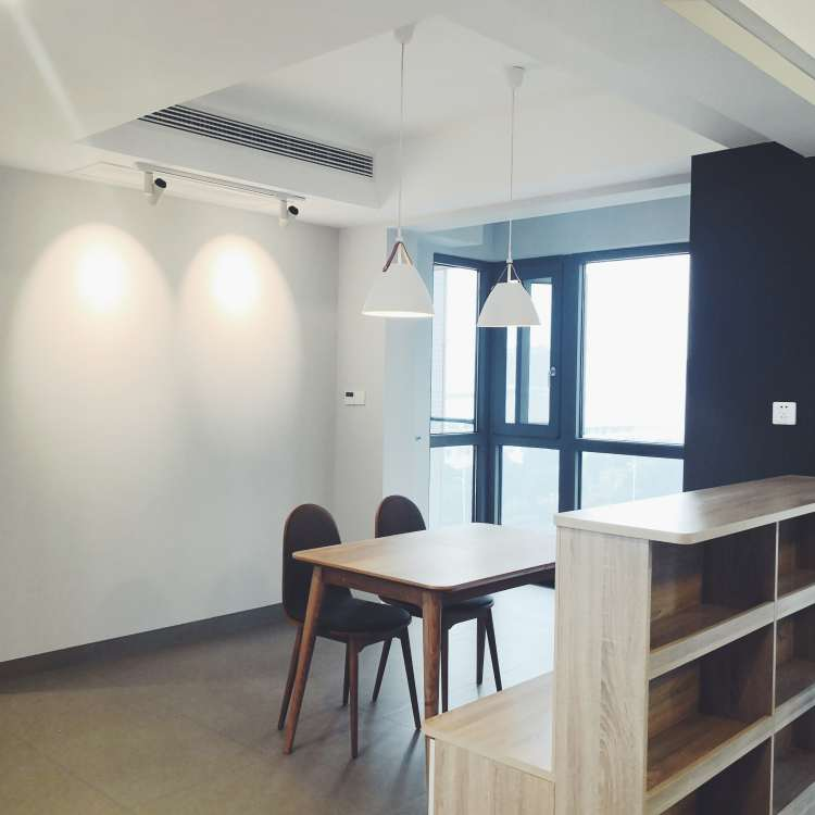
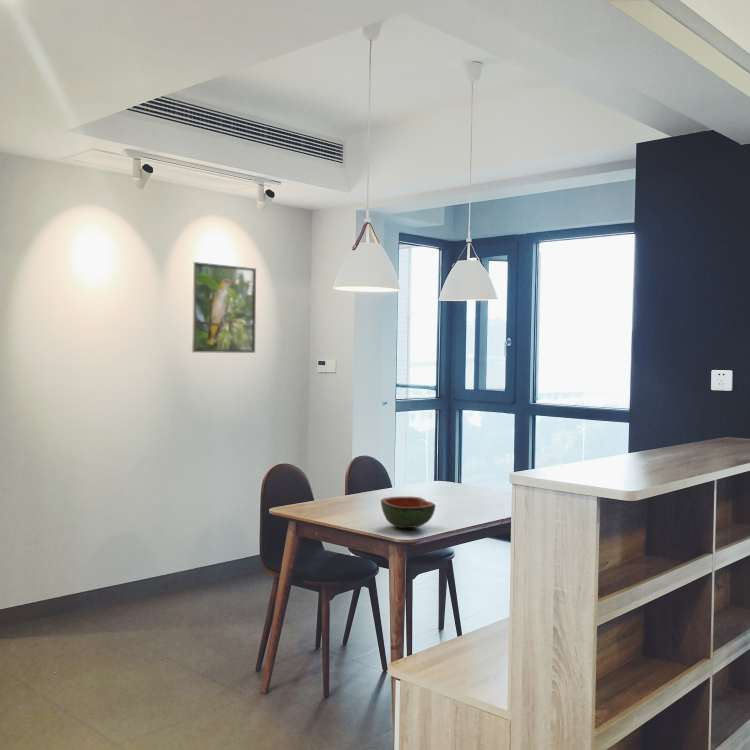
+ bowl (406, 514)
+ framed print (225, 309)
